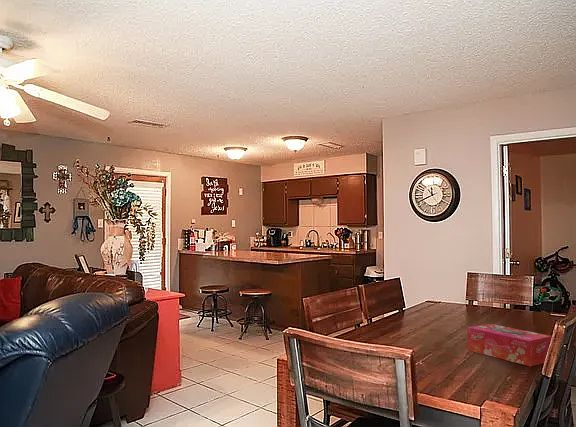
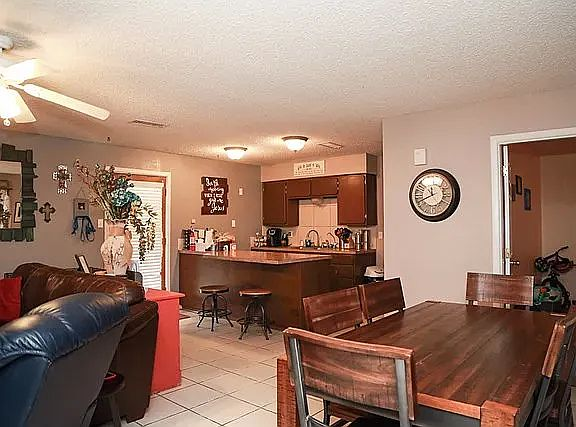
- tissue box (508, 343)
